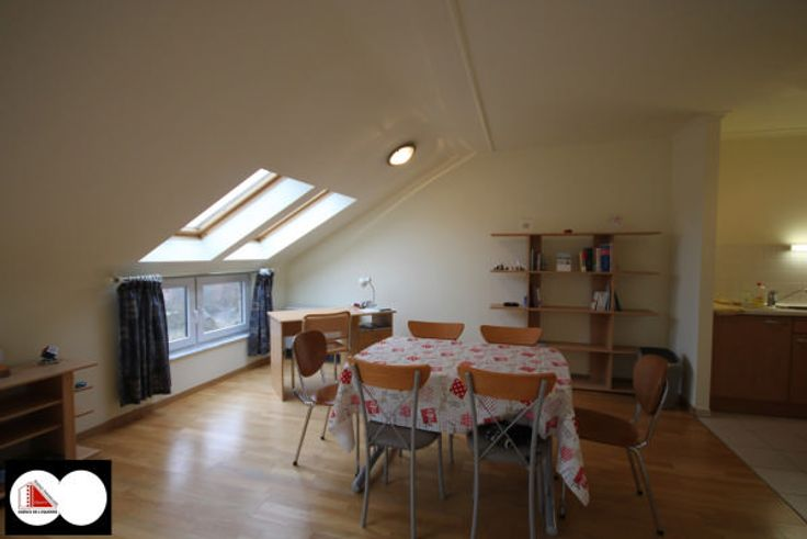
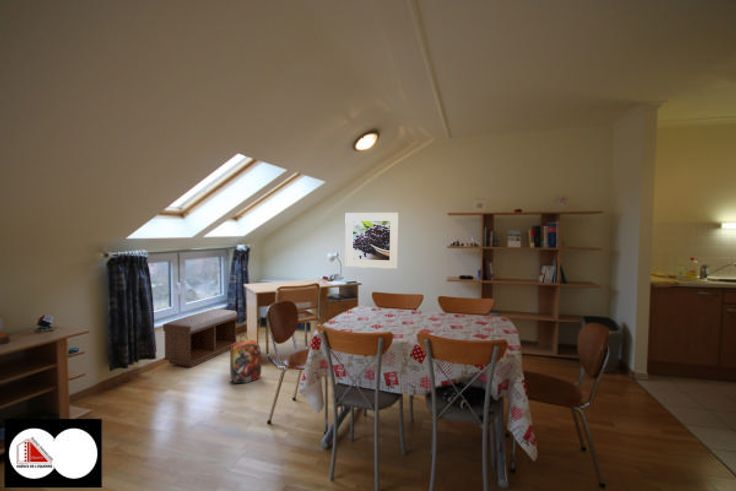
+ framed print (371, 240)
+ backpack (245, 358)
+ bench (203, 335)
